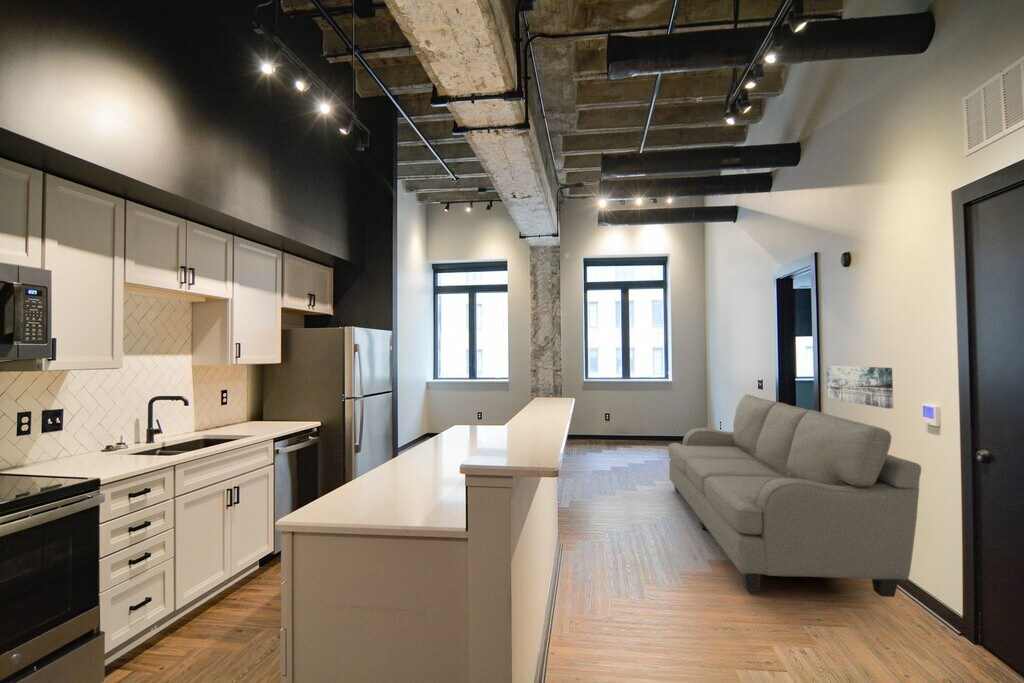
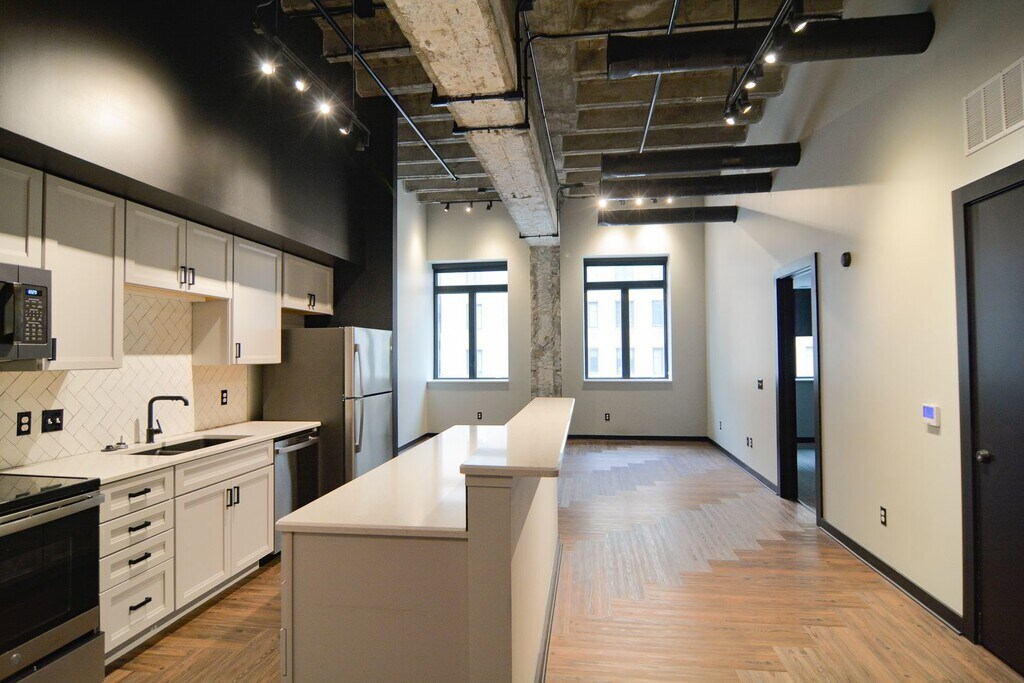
- sofa (757, 466)
- wall art (856, 384)
